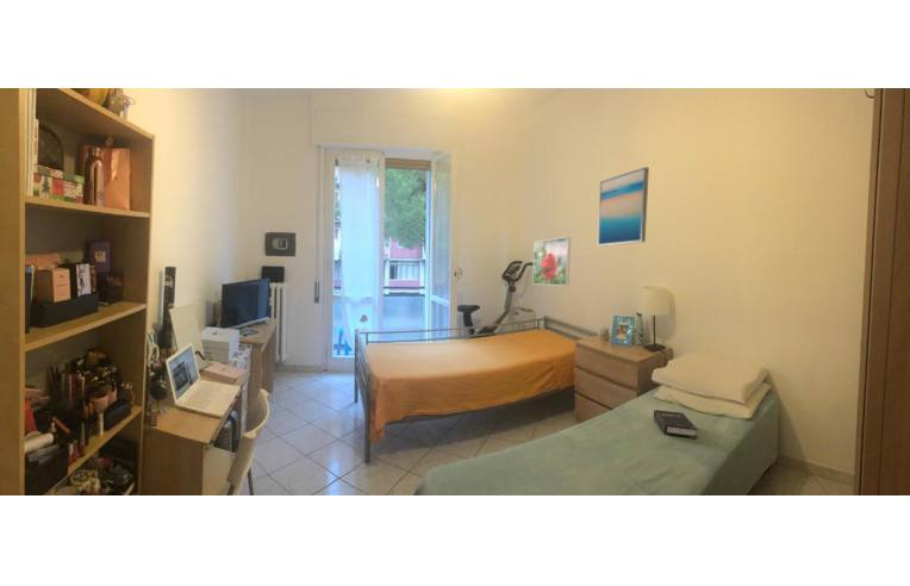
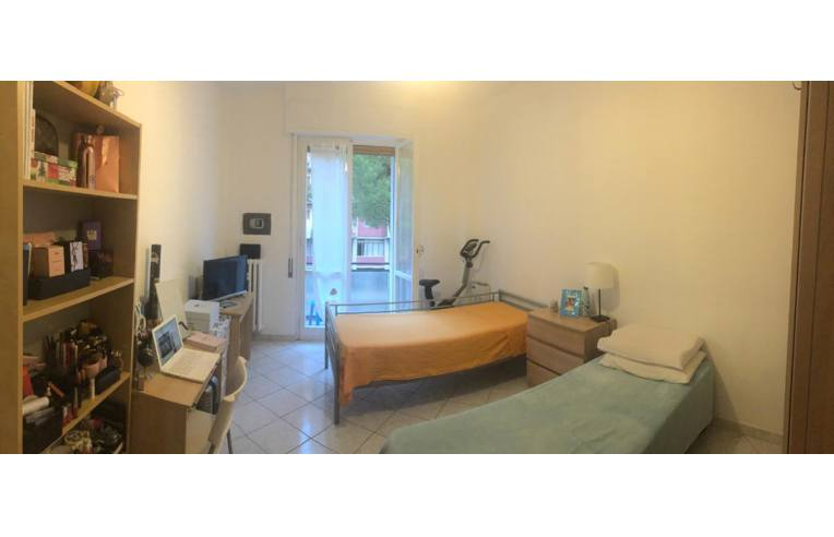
- wall art (621, 210)
- hardback book (673, 423)
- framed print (549, 262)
